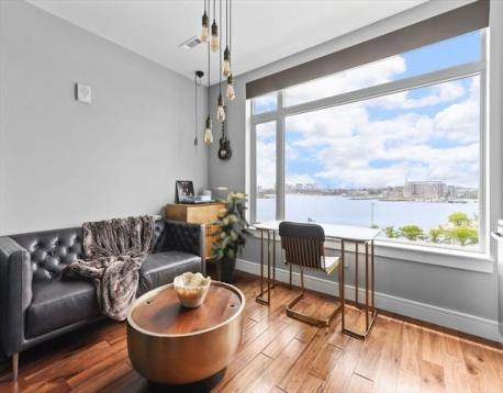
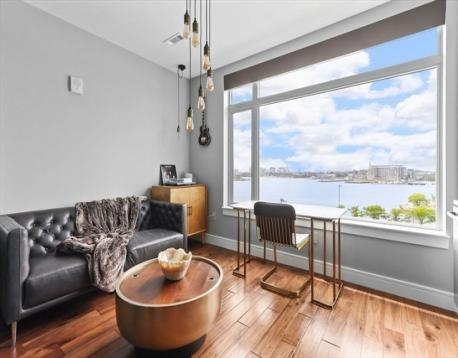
- indoor plant (227, 233)
